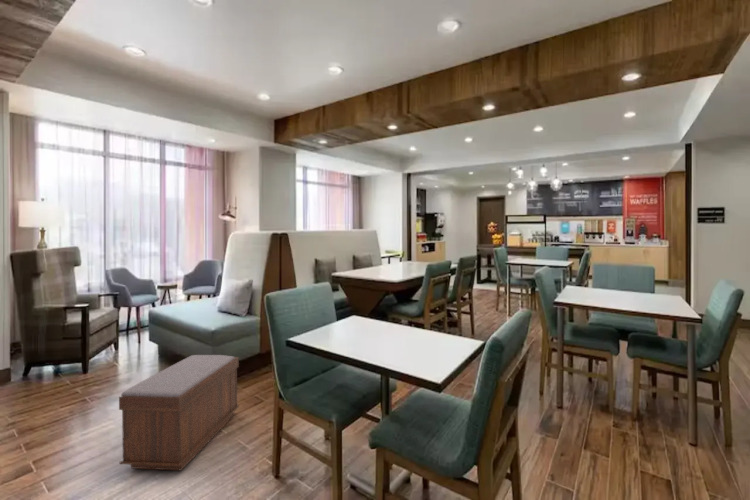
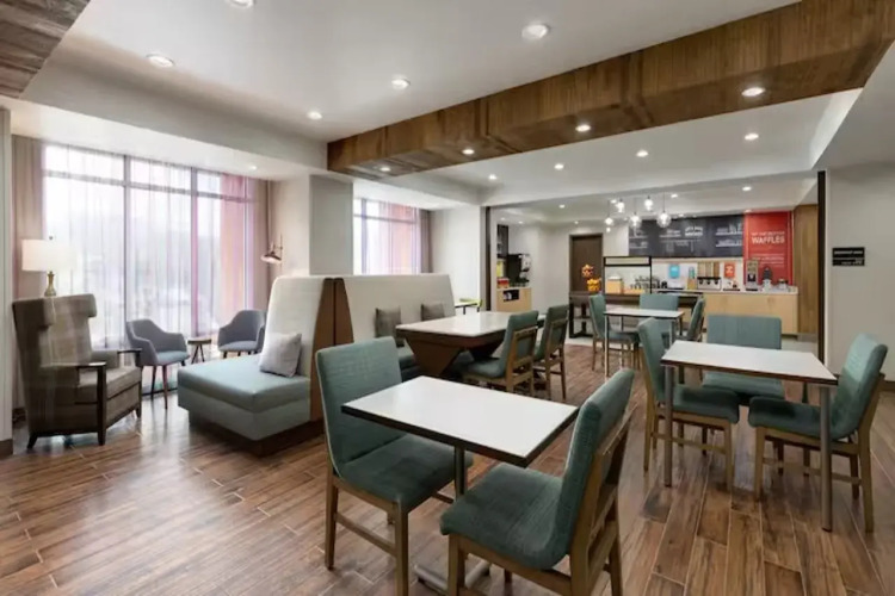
- bench (187, 404)
